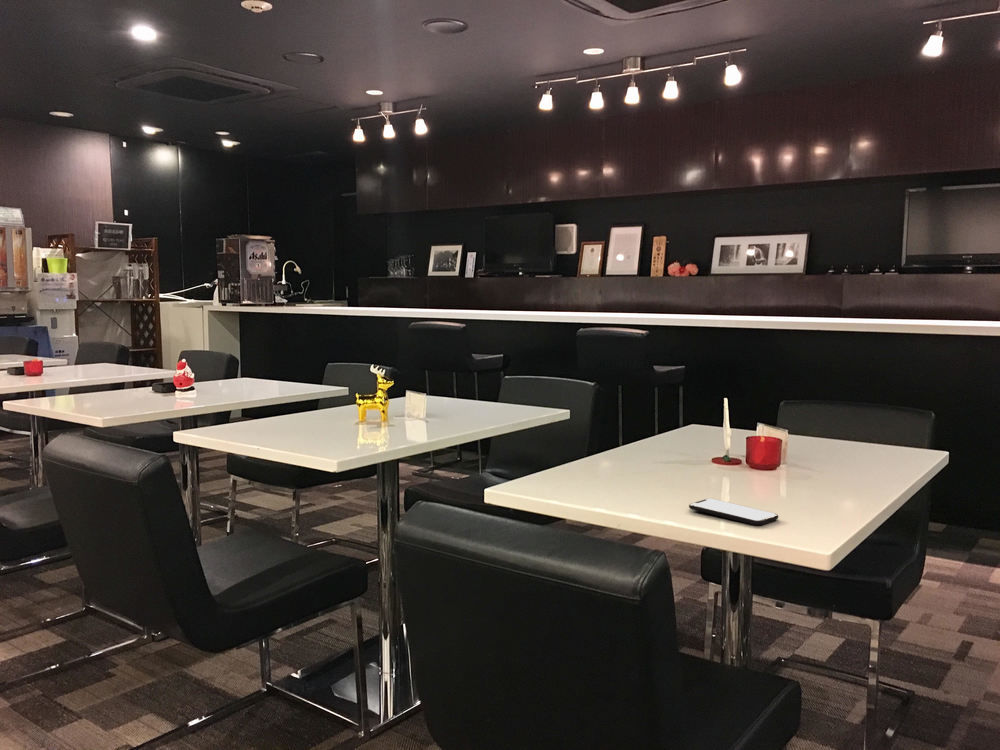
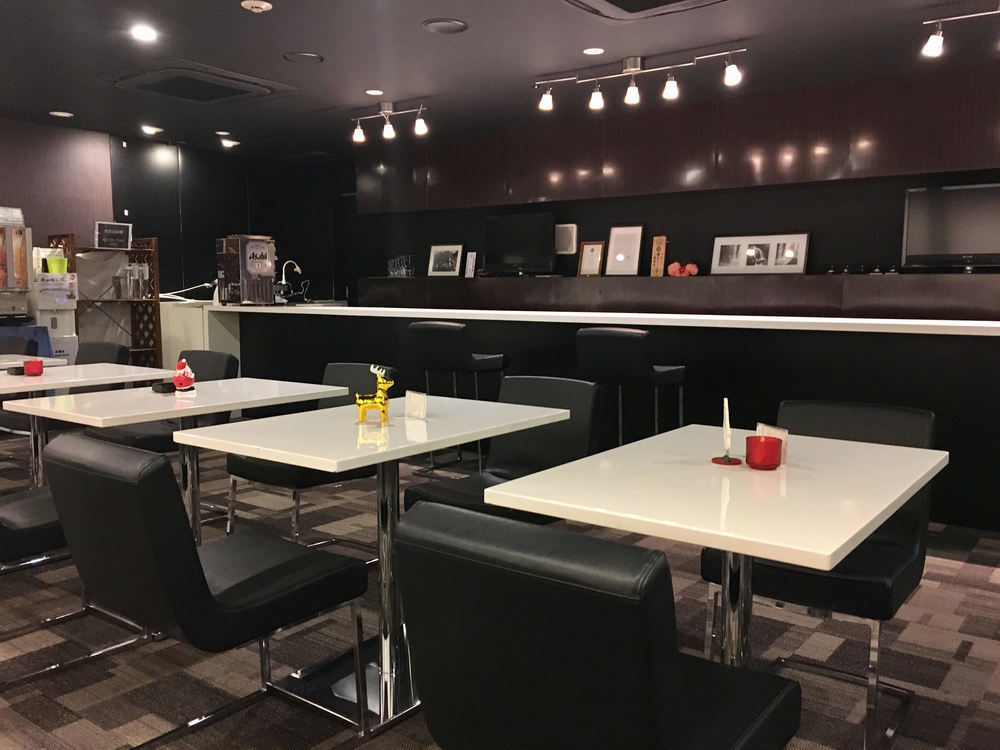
- smartphone (732, 511)
